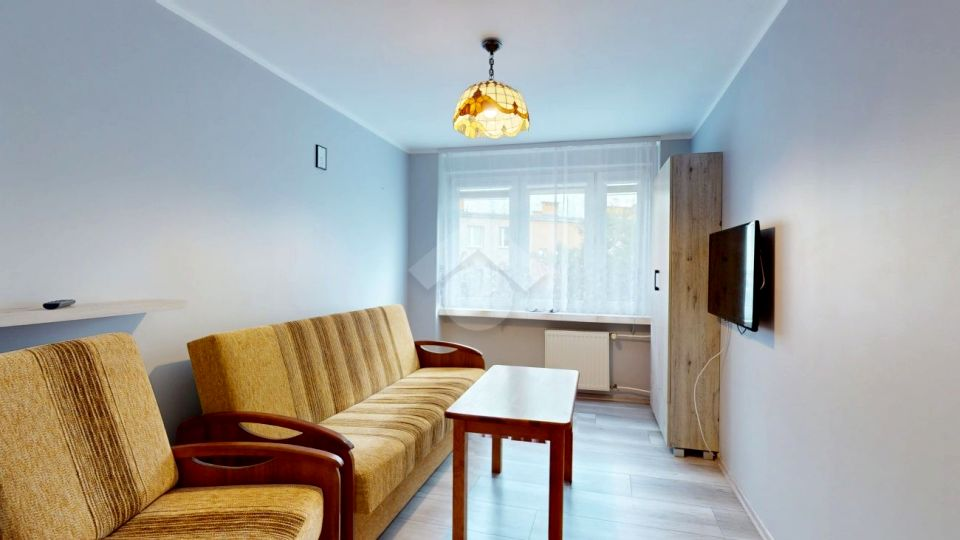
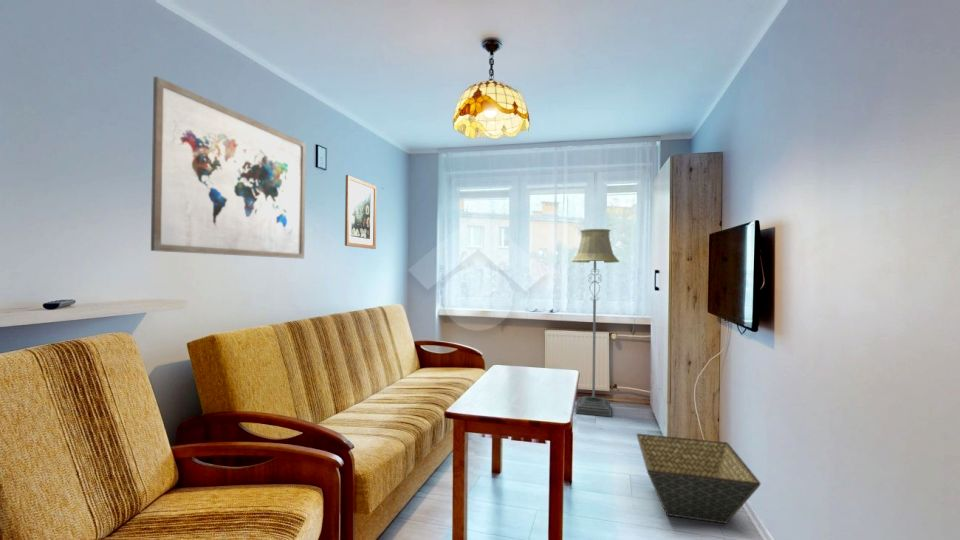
+ wall art (244, 186)
+ floor lamp (594, 319)
+ wall art (361, 214)
+ basket (690, 480)
